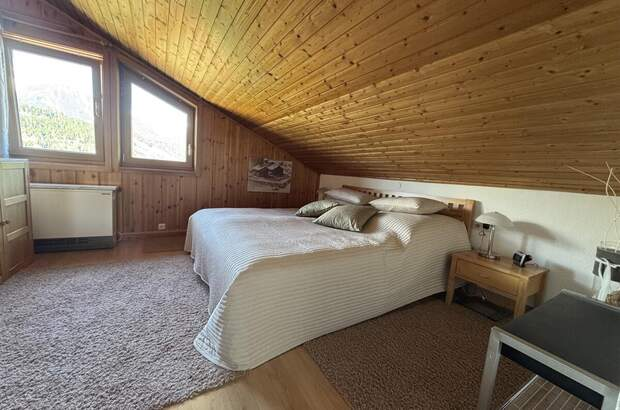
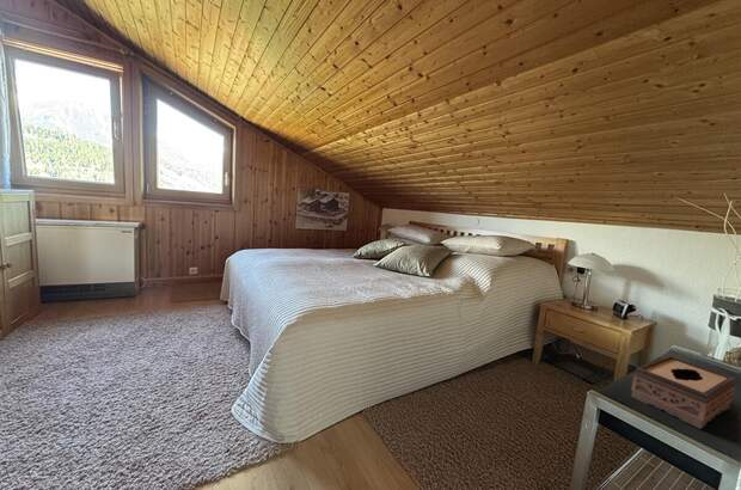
+ tissue box (682, 387)
